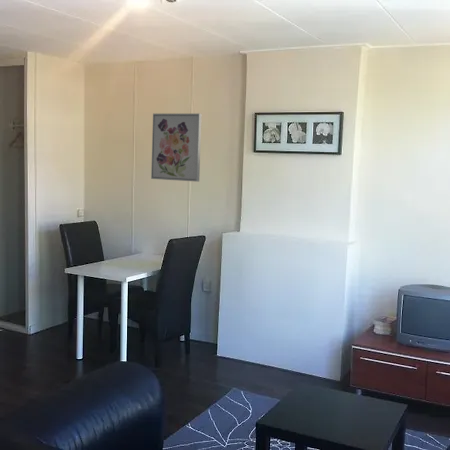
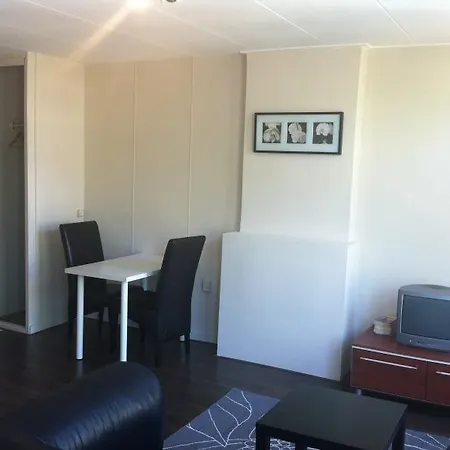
- wall art (175, 147)
